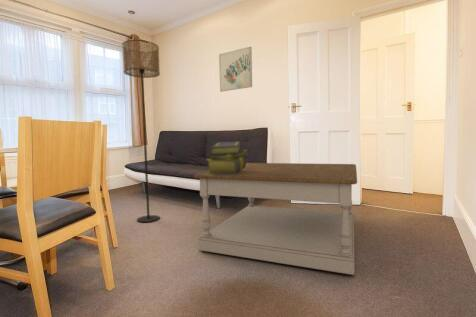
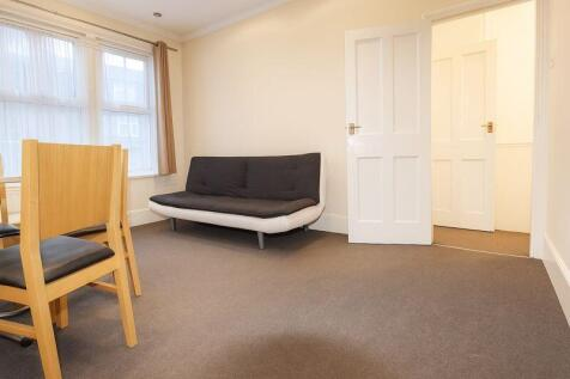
- coffee table (285, 199)
- wall art (235, 70)
- floor lamp (144, 134)
- stack of books (227, 157)
